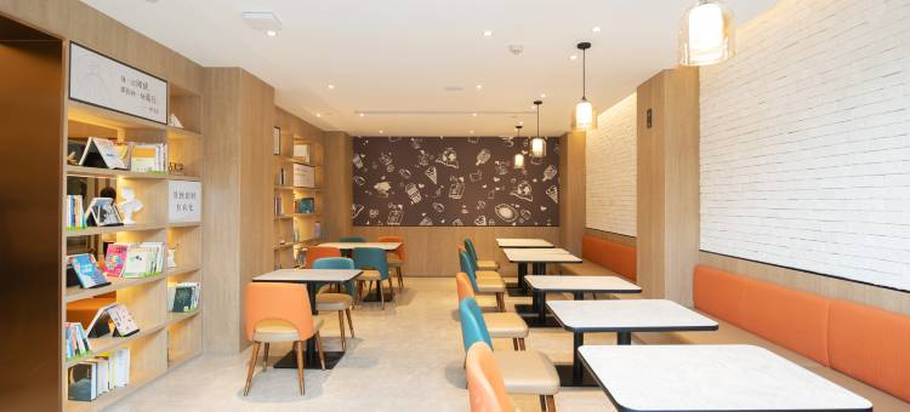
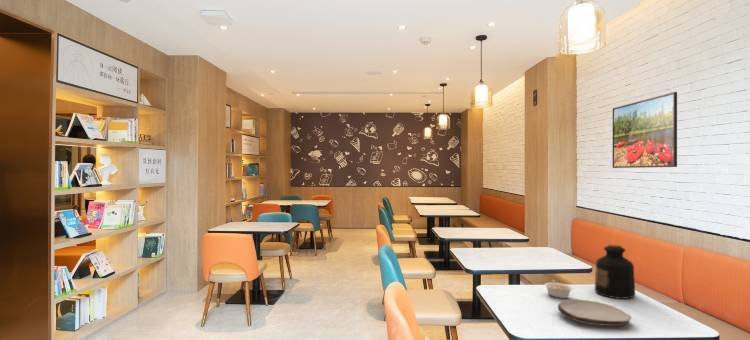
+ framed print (641, 134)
+ bottle (614, 269)
+ legume (557, 289)
+ plate (593, 313)
